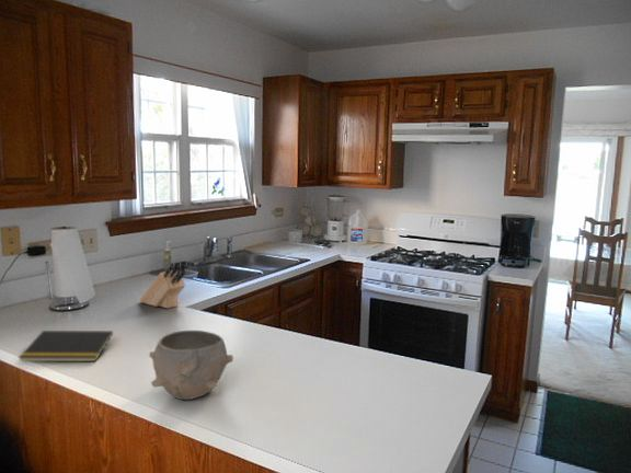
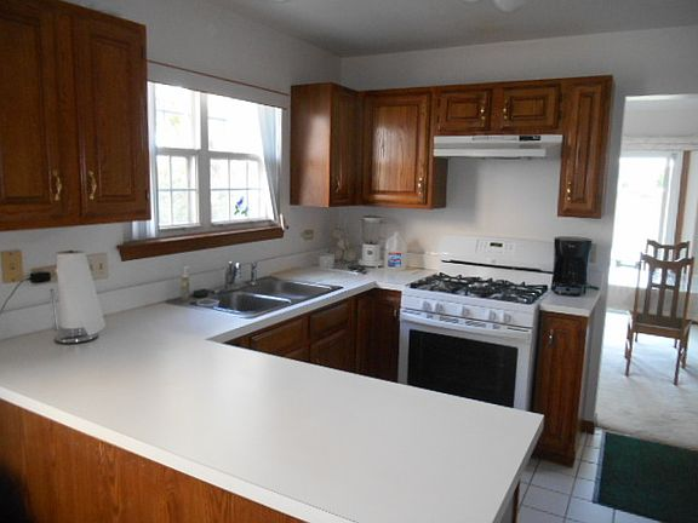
- bowl (191, 365)
- knife block (164, 281)
- notepad (68, 345)
